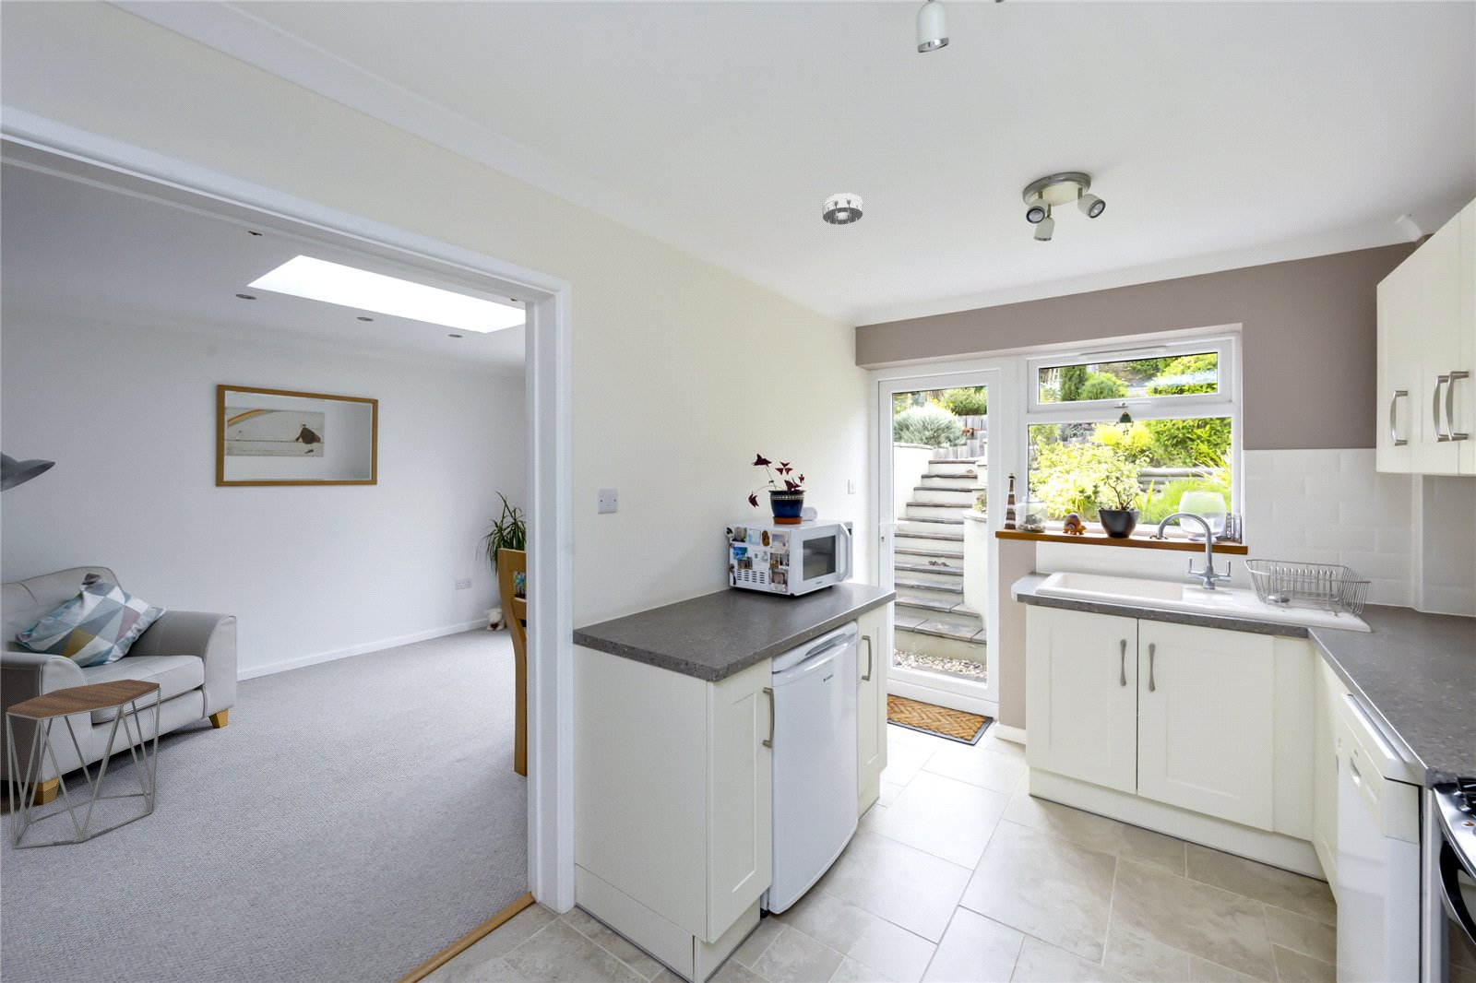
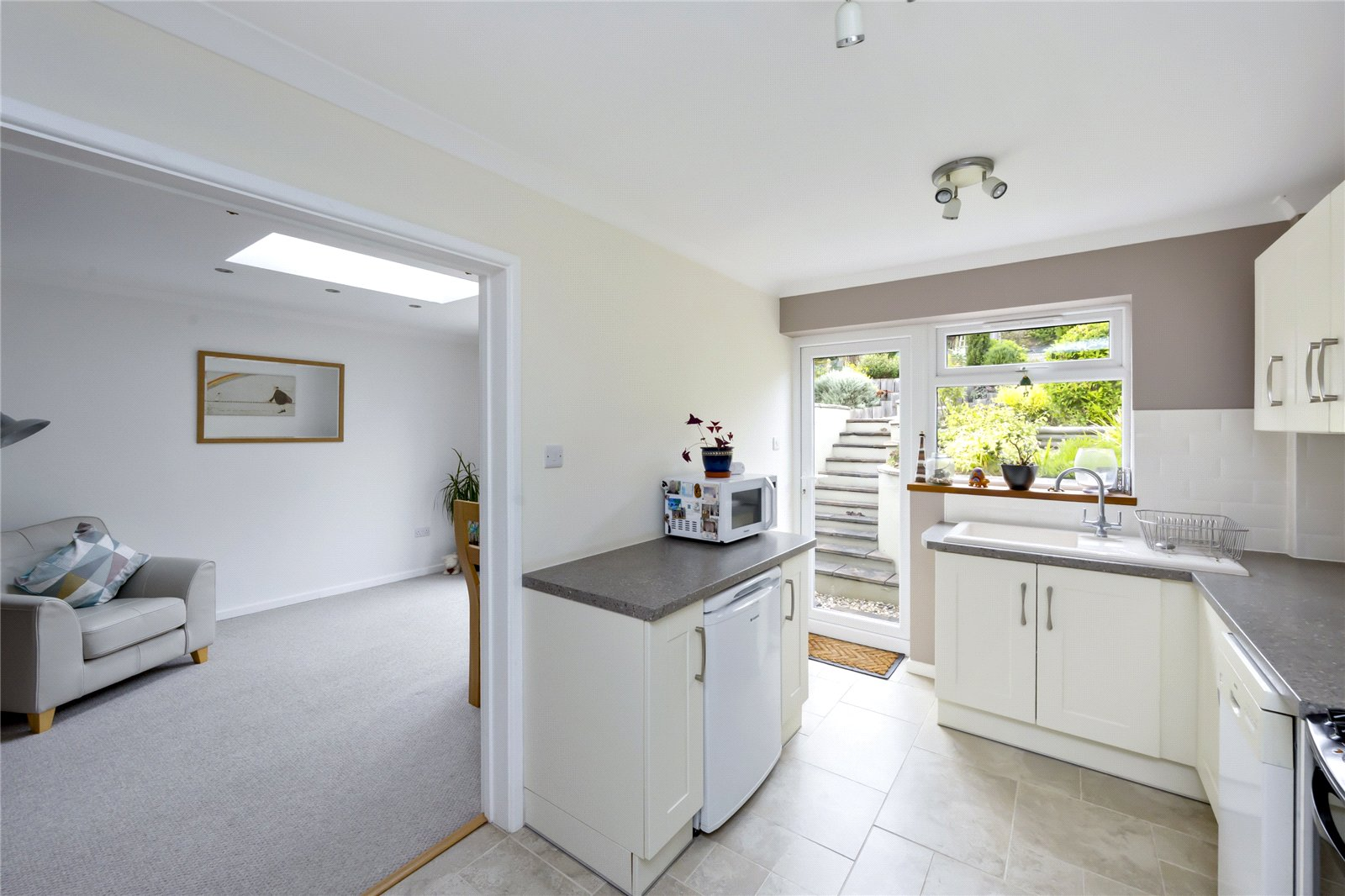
- side table (83, 760)
- smoke detector (842, 207)
